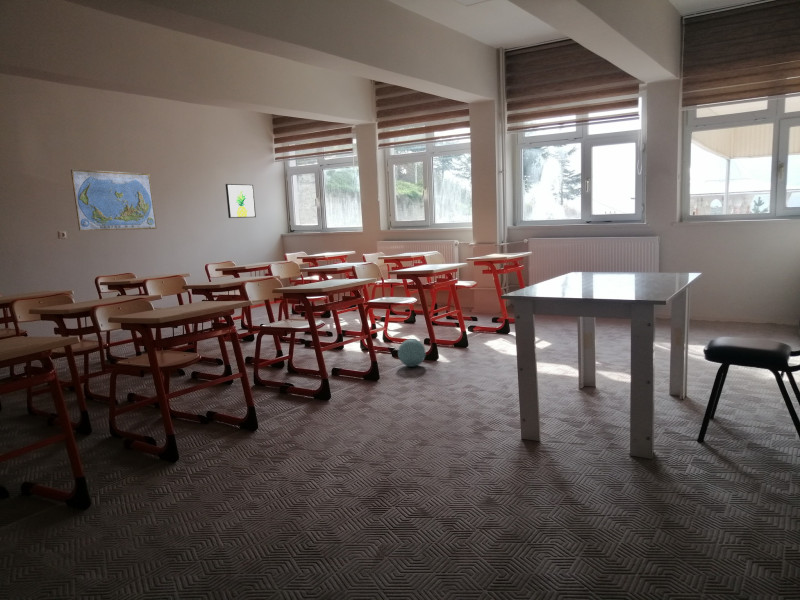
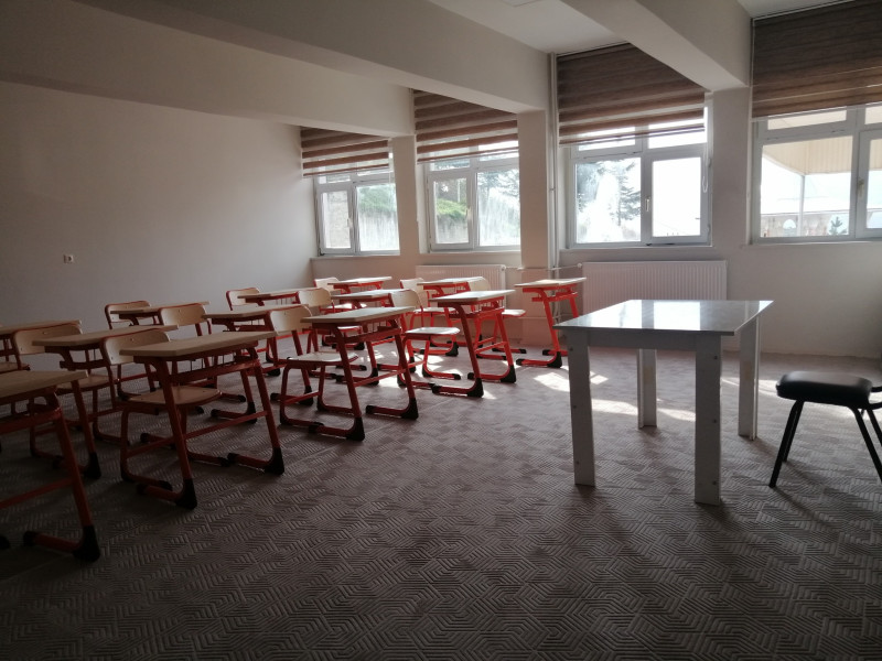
- wall art (241, 201)
- world map (116, 201)
- ball (411, 352)
